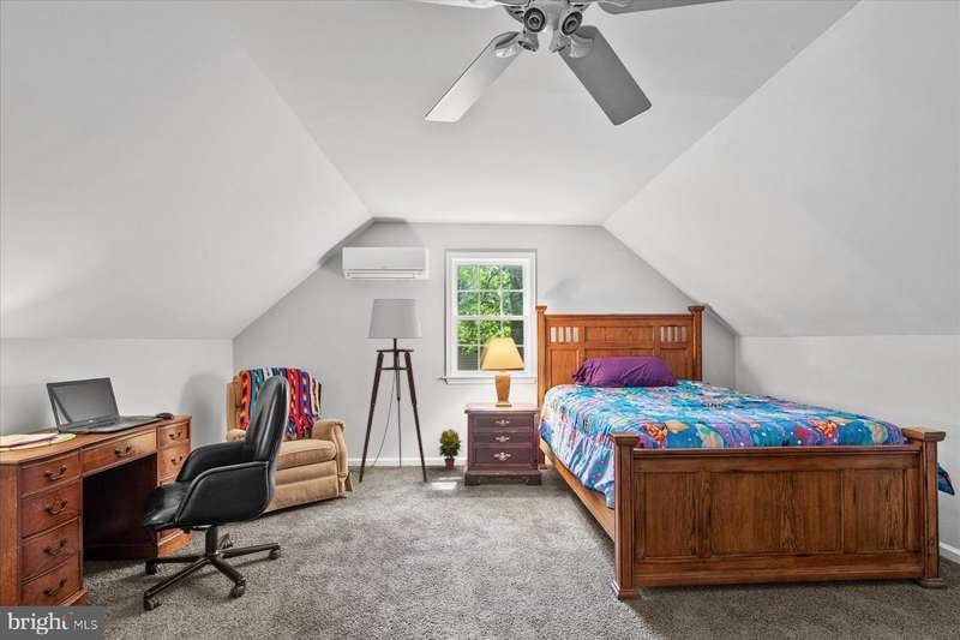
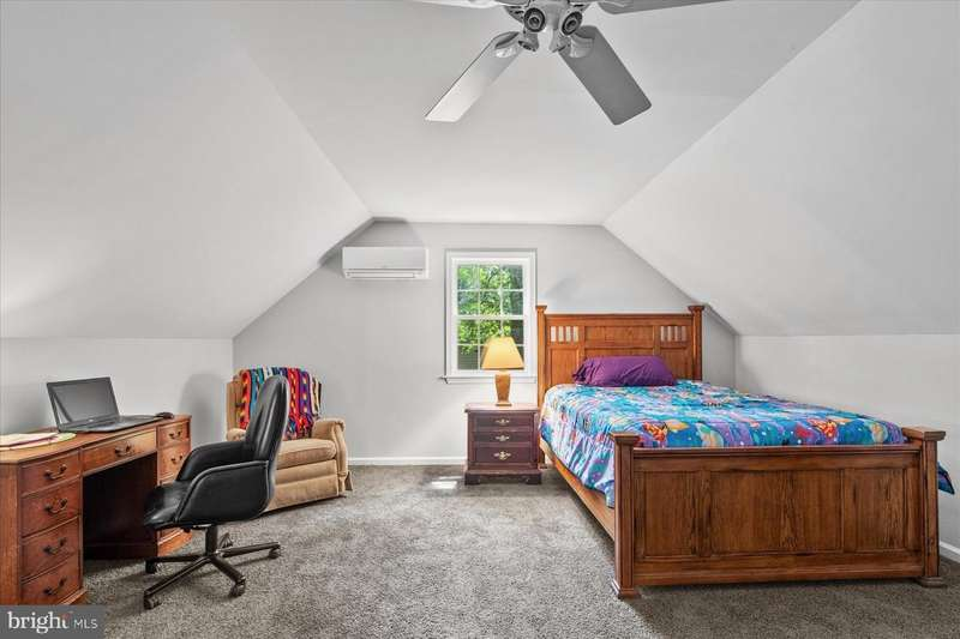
- floor lamp (378, 385)
- potted plant (450, 448)
